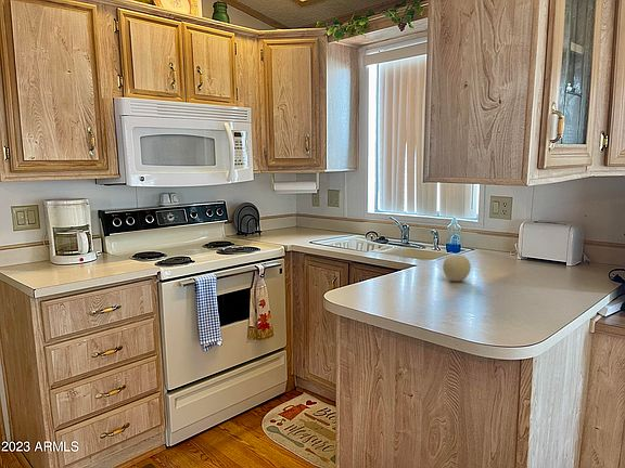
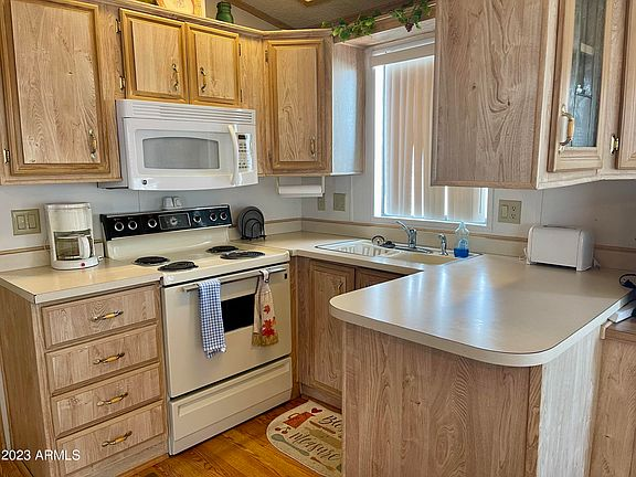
- fruit (456, 266)
